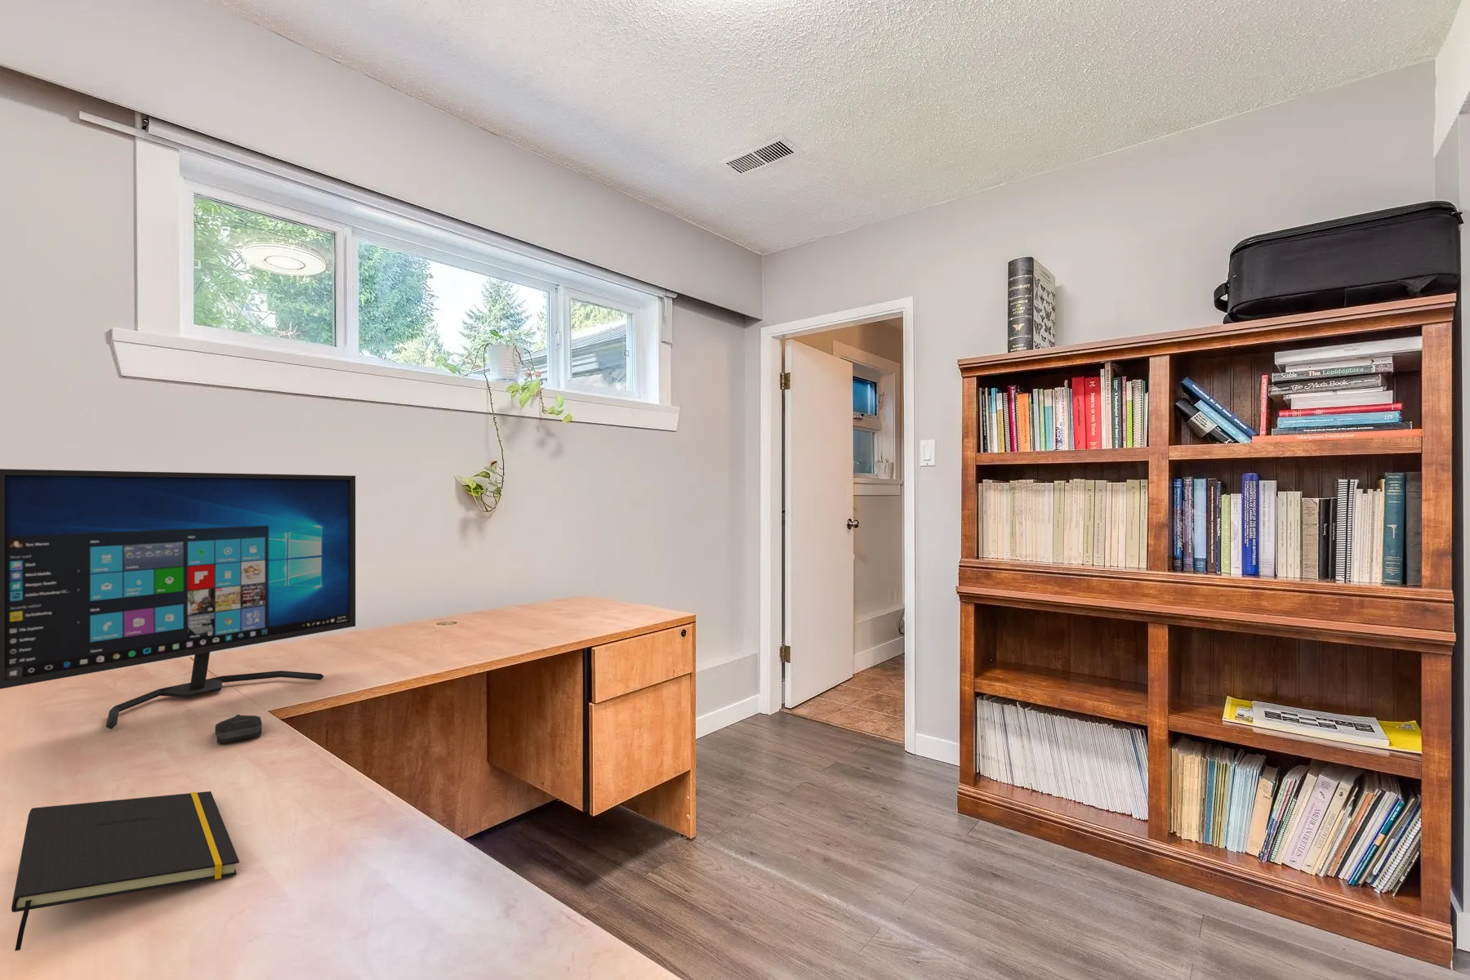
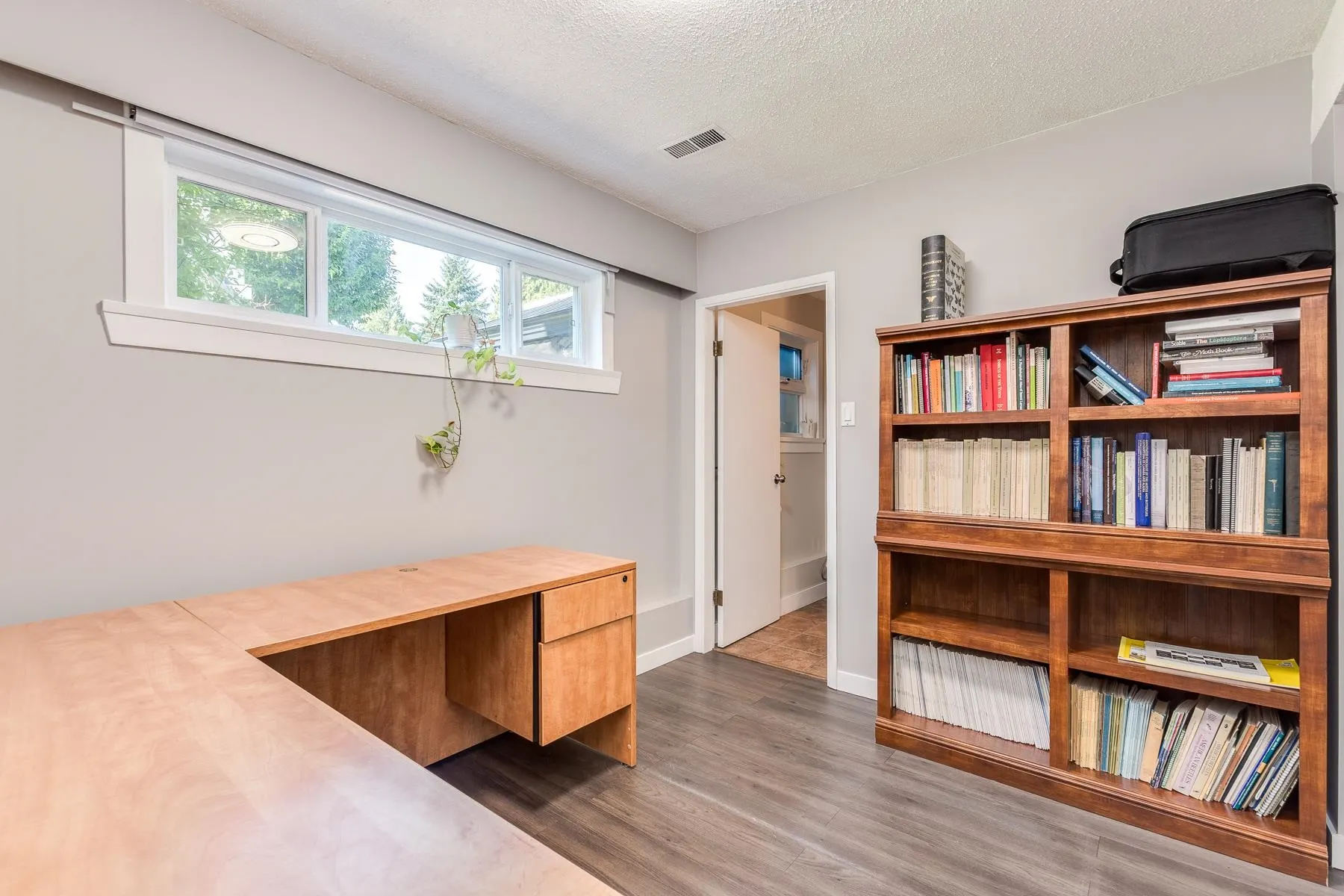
- computer mouse (238, 724)
- computer monitor (203, 585)
- notepad (130, 840)
